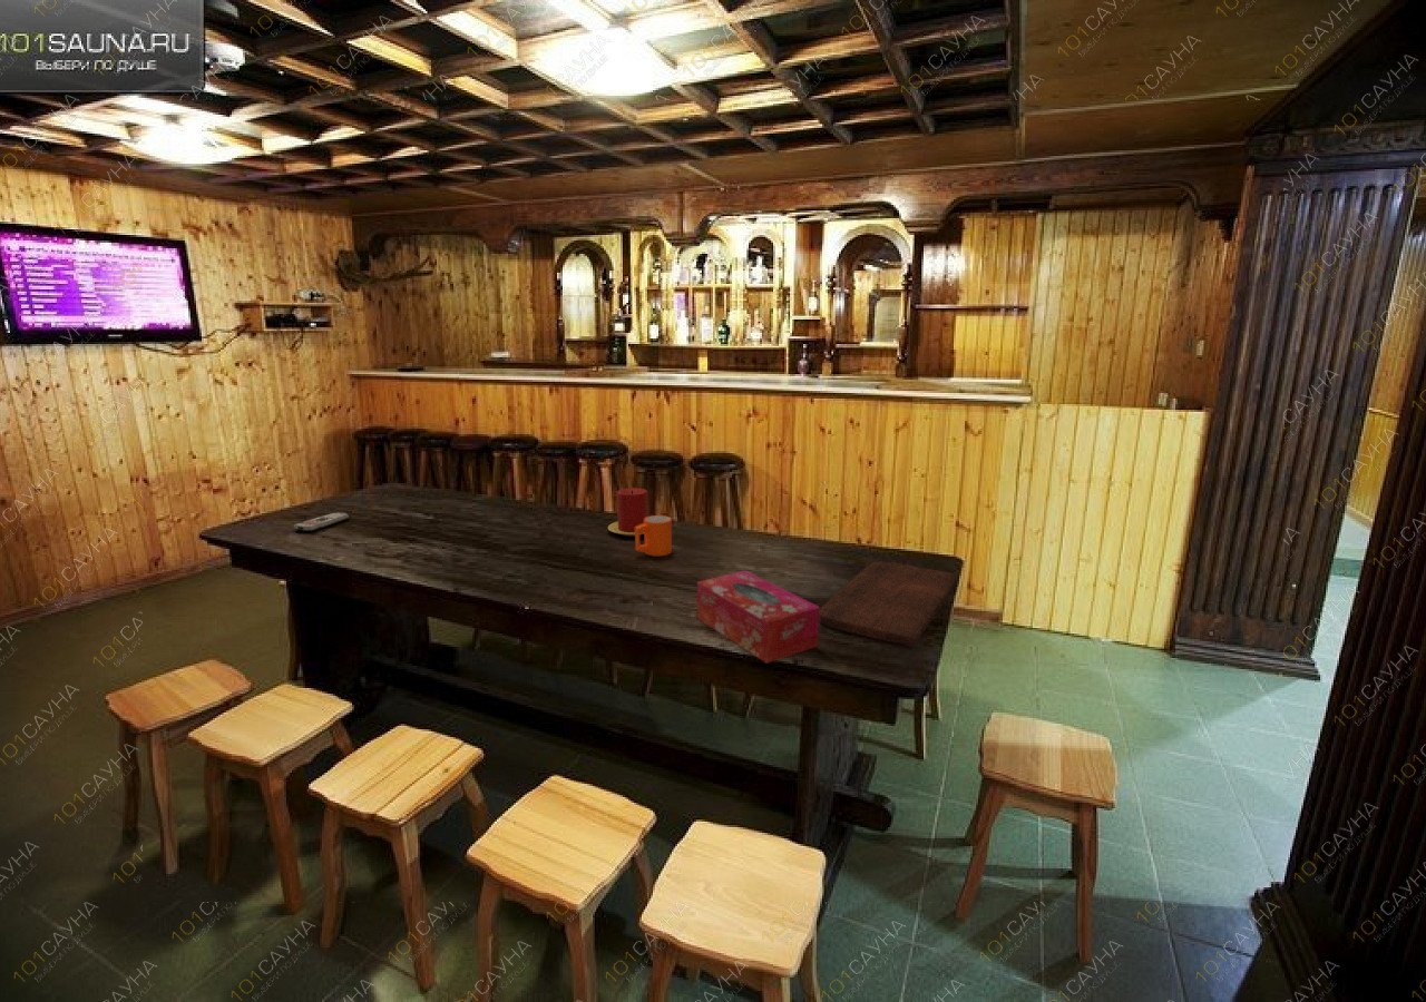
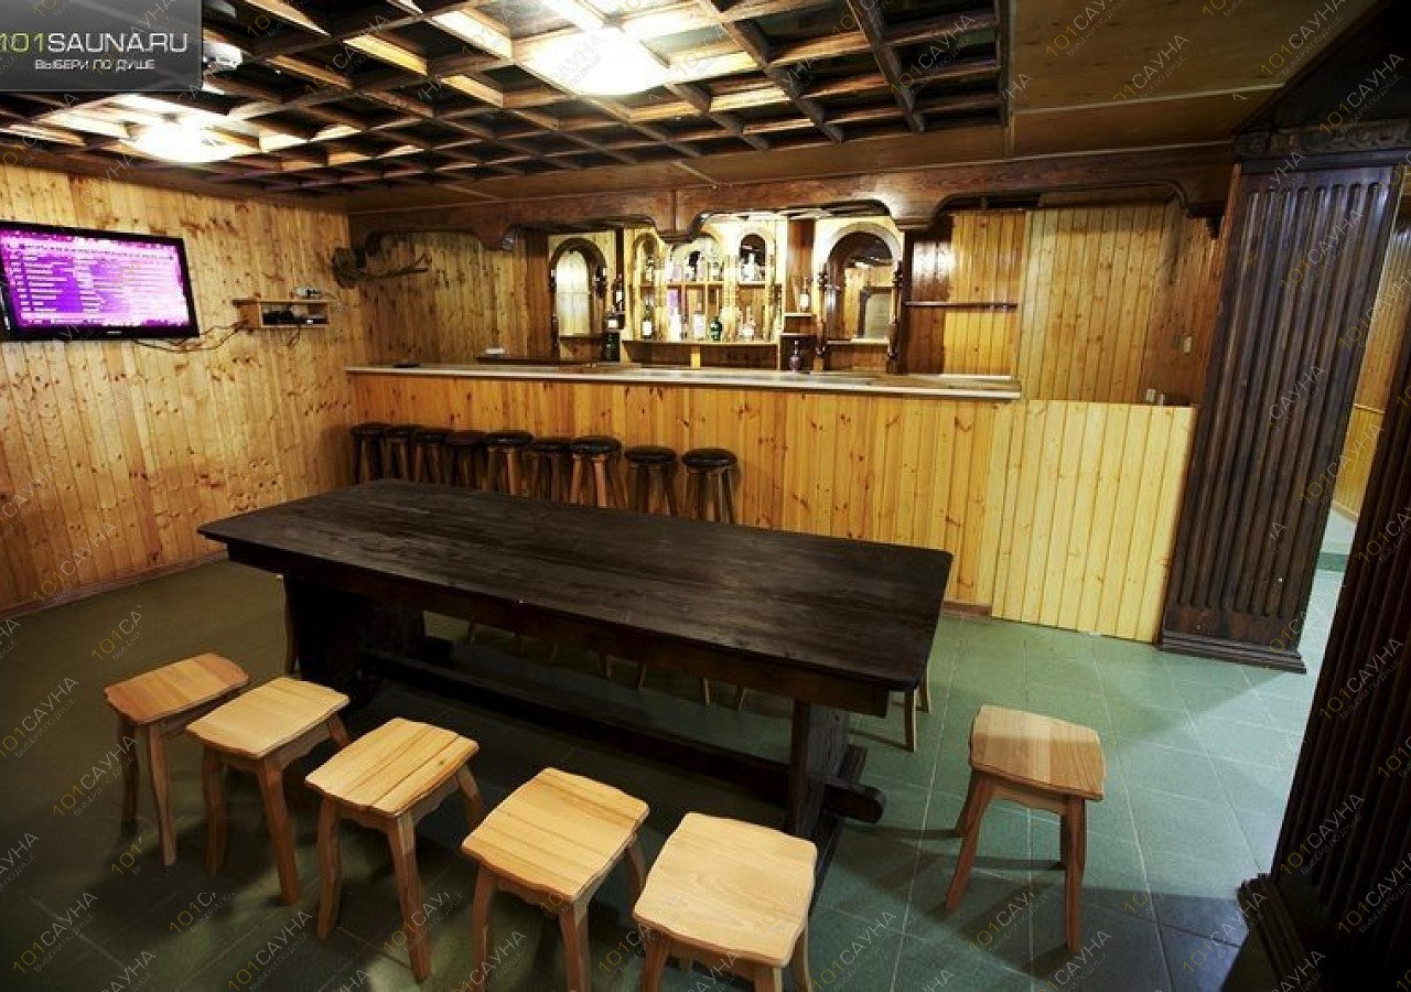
- remote control (323, 521)
- candle (633, 511)
- tissue box (754, 612)
- cutting board (890, 597)
- mug (655, 537)
